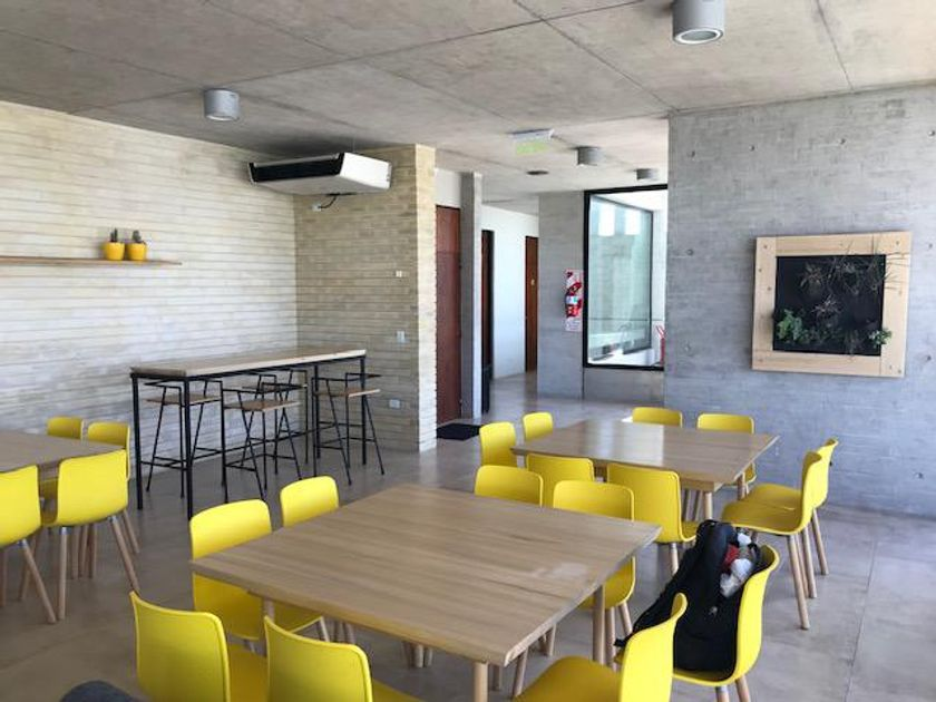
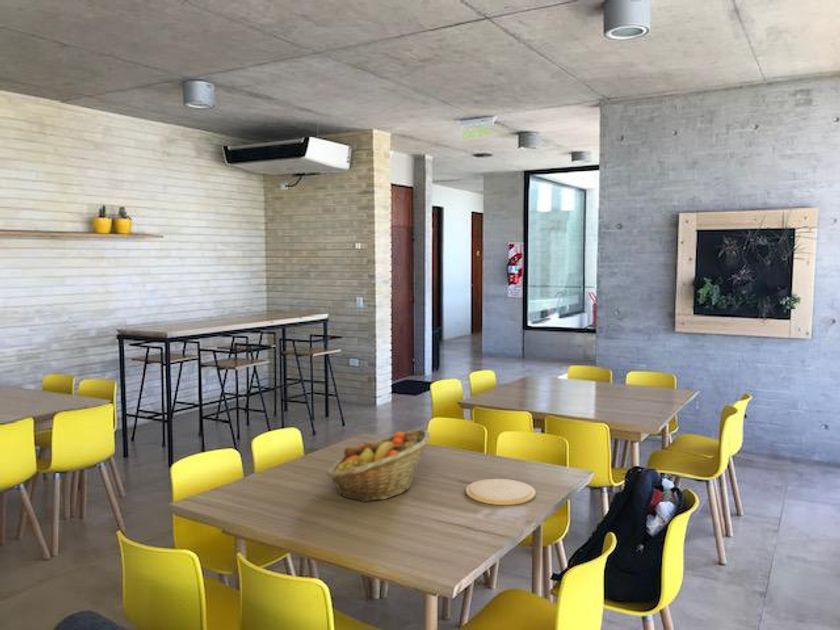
+ fruit basket (380, 461)
+ plate (500, 490)
